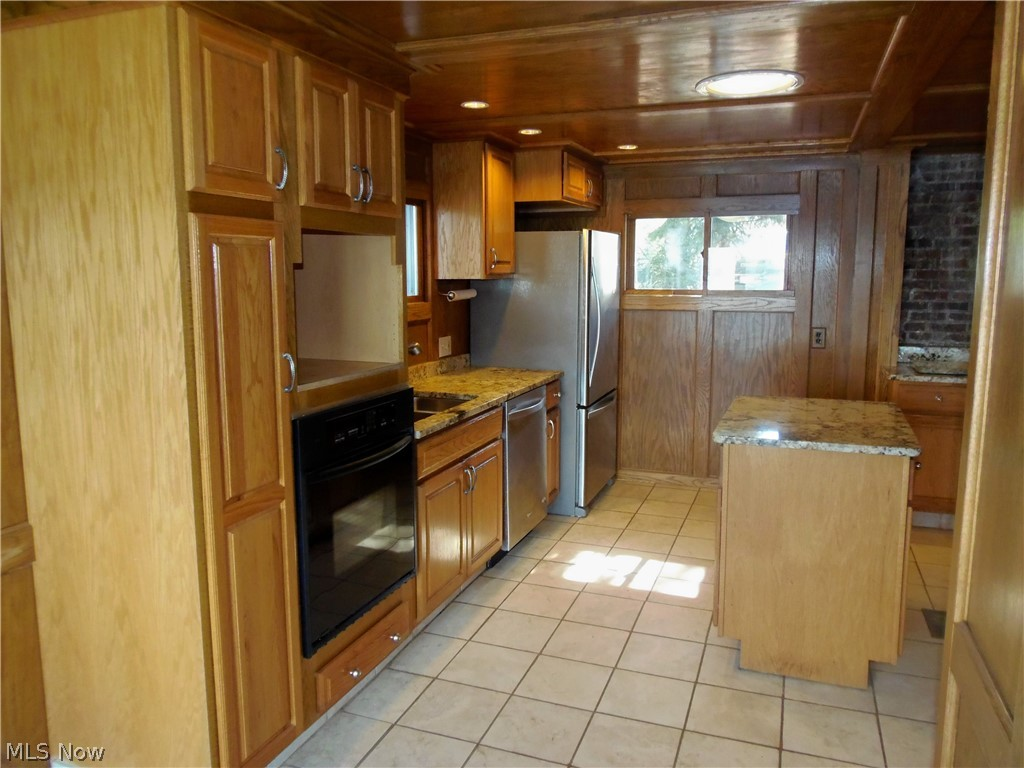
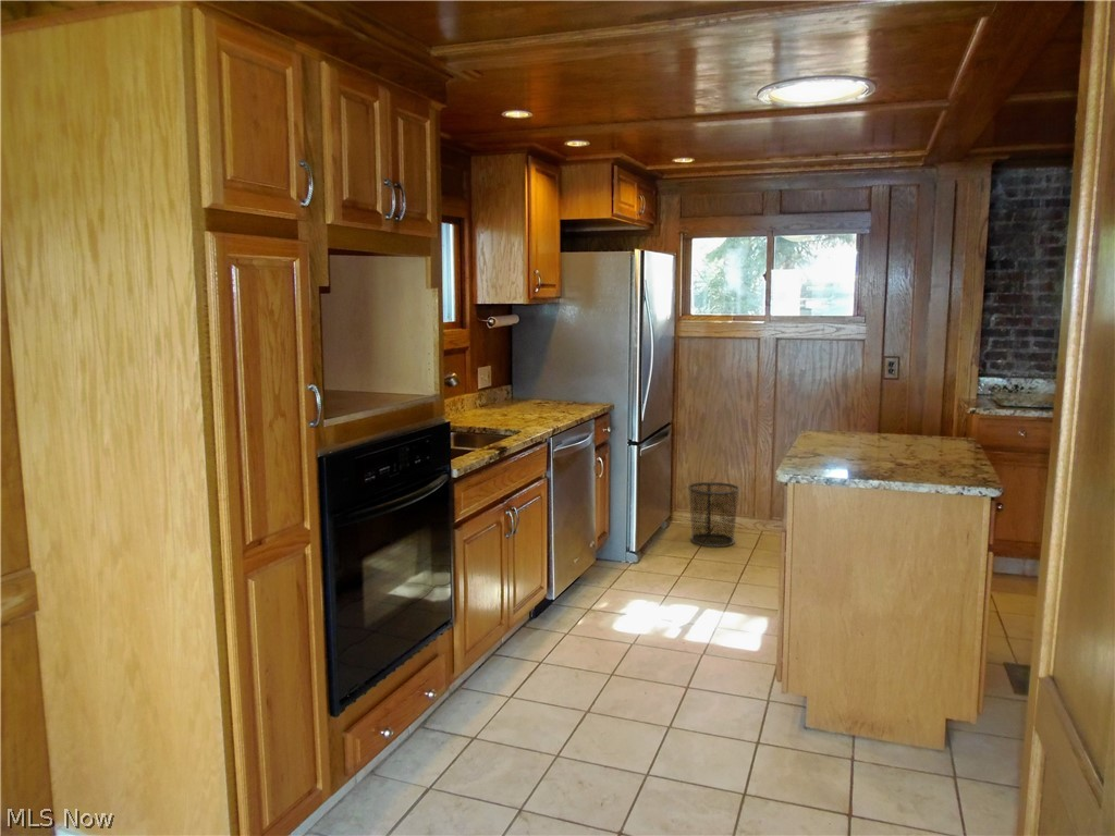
+ waste bin (713, 514)
